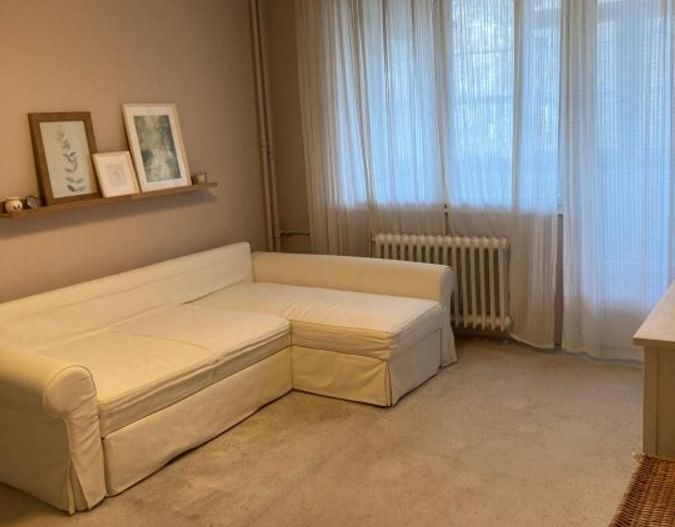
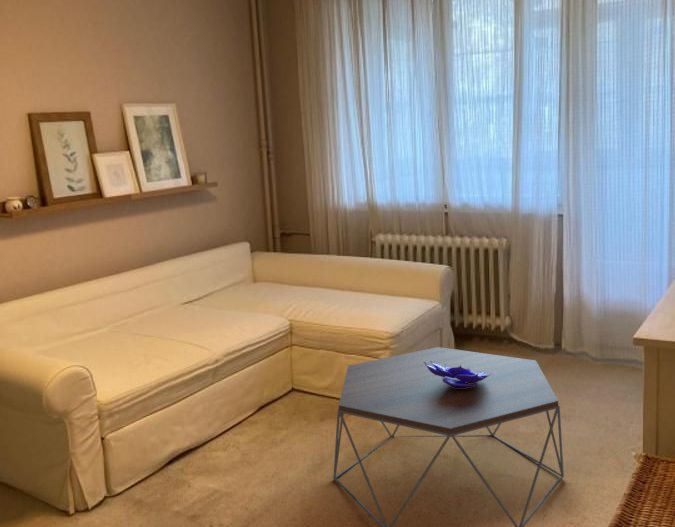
+ coffee table (445, 430)
+ decorative bowl (461, 370)
